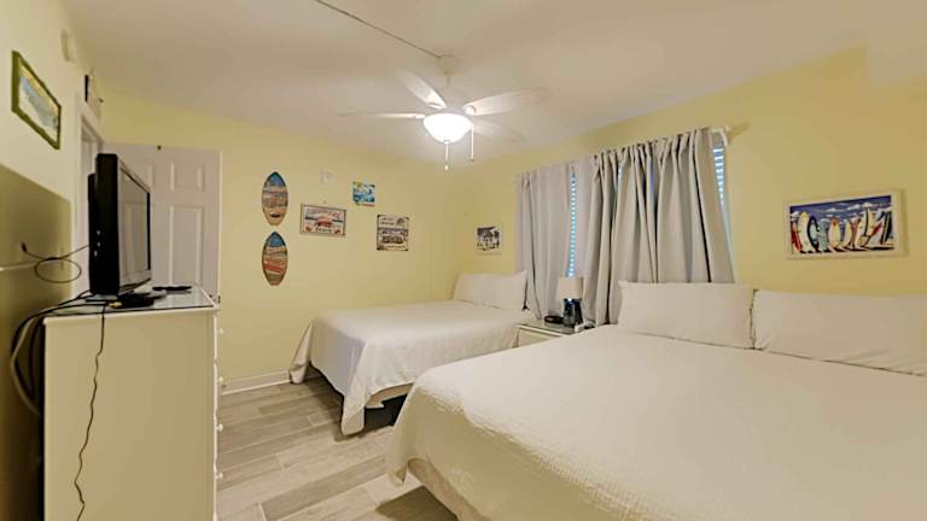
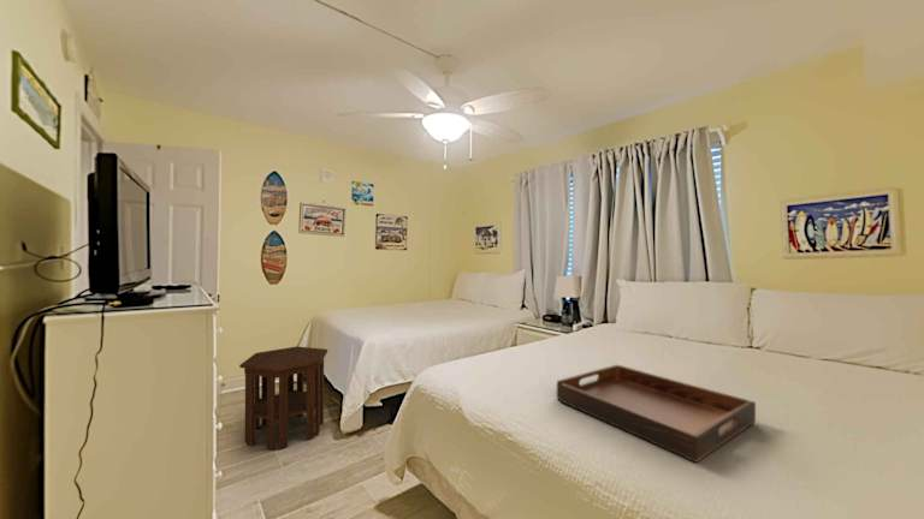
+ side table (286, 393)
+ serving tray (646, 400)
